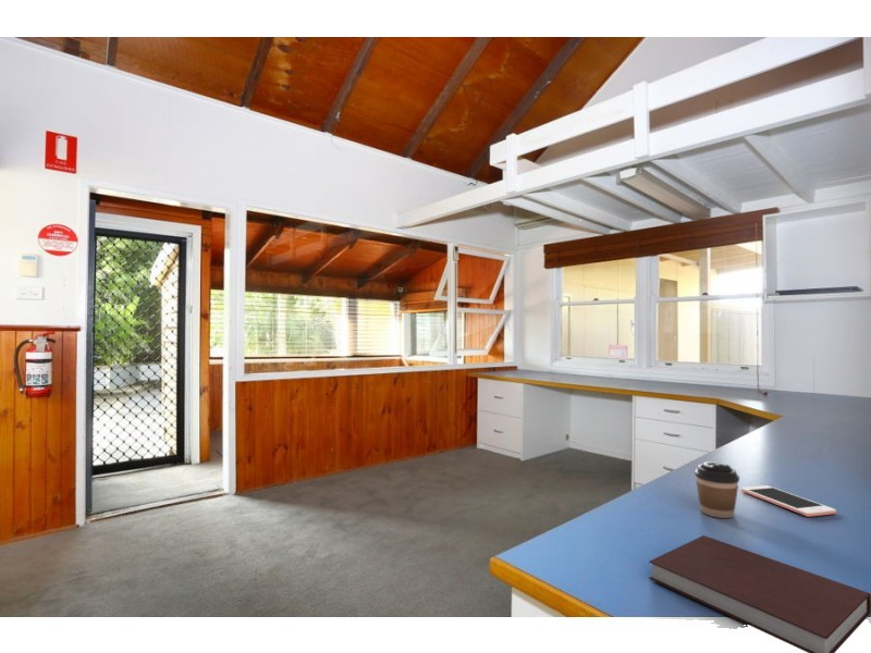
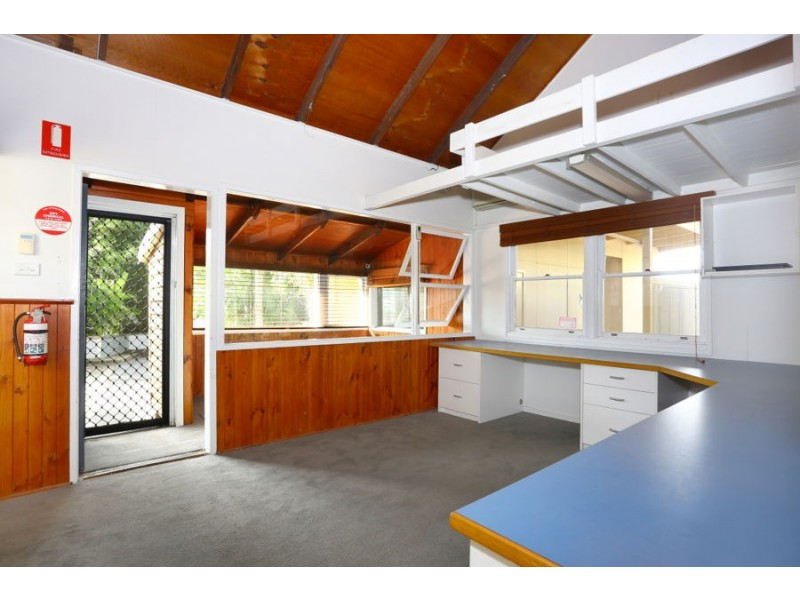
- cell phone (785, 500)
- notebook (752, 584)
- coffee cup (716, 486)
